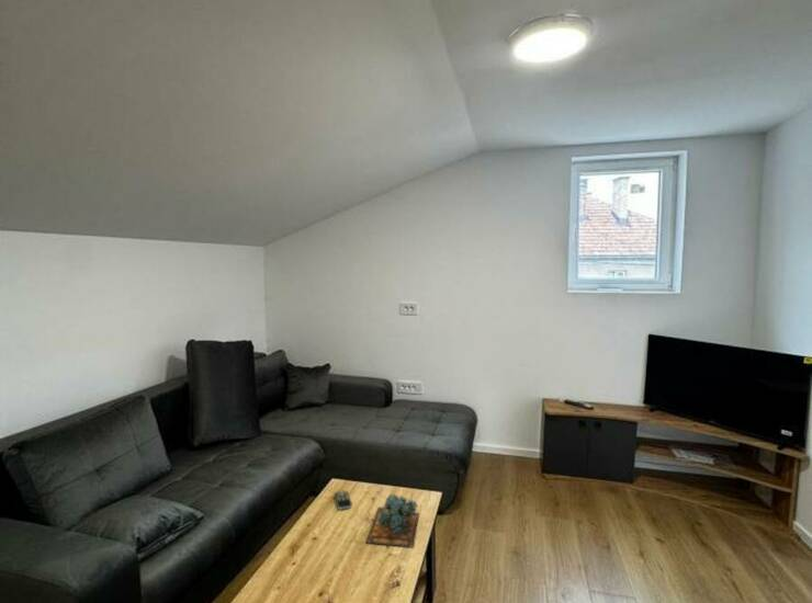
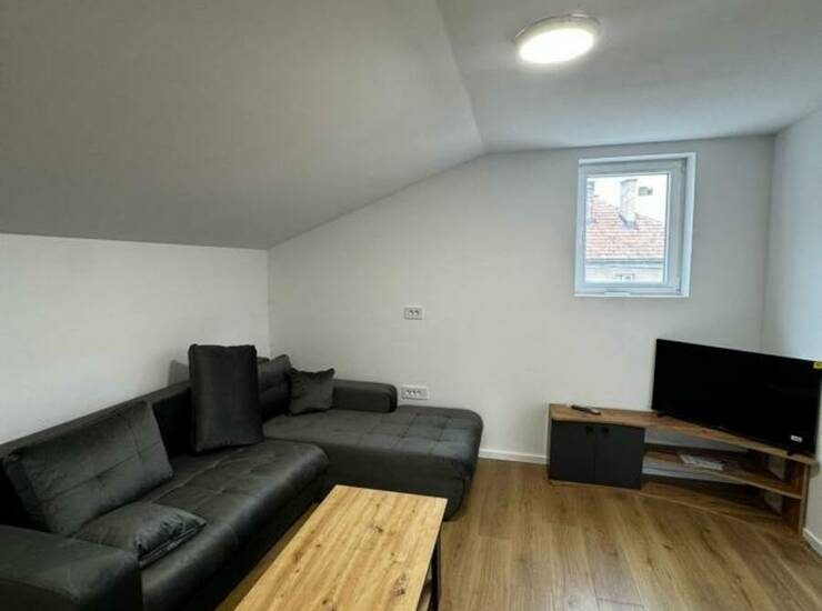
- succulent plant (393, 511)
- remote control (342, 499)
